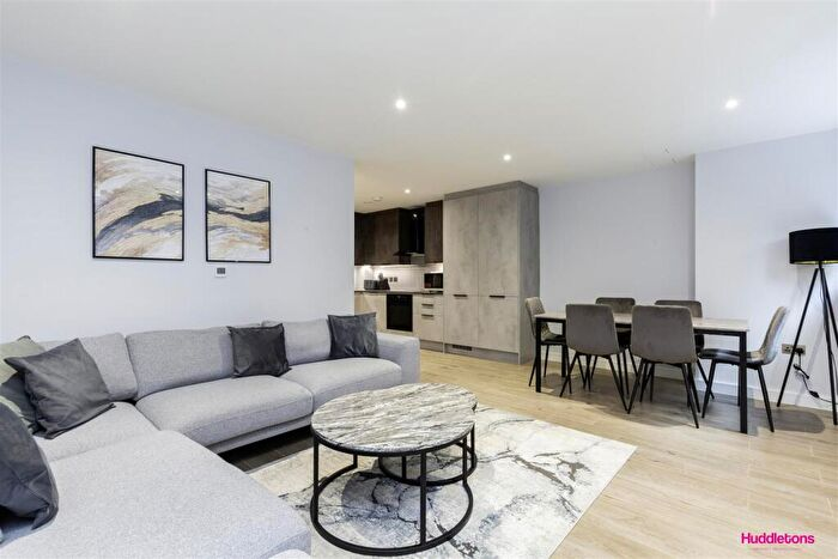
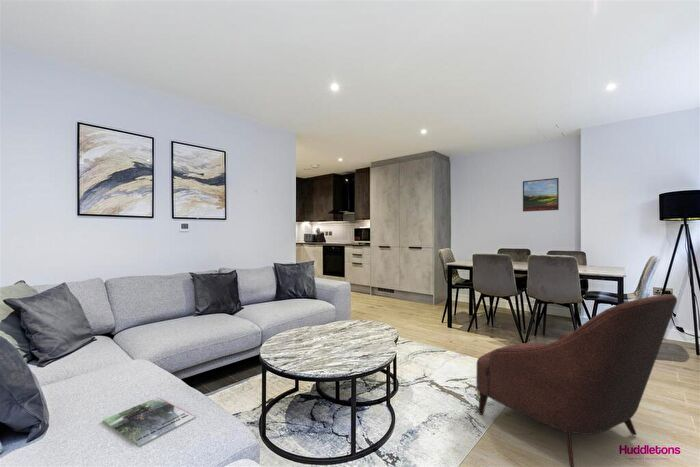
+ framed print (540, 195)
+ magazine (149, 419)
+ armchair (568, 357)
